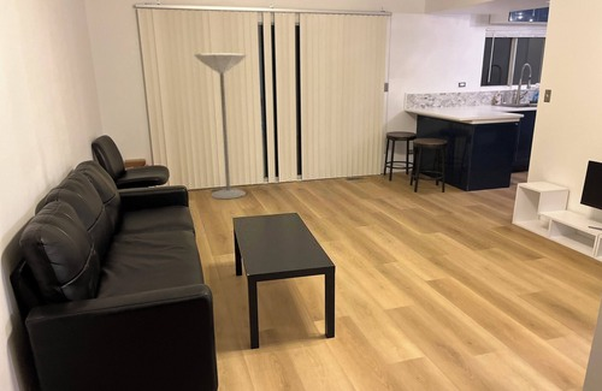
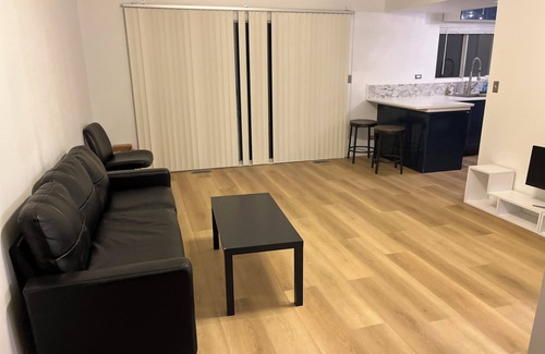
- floor lamp (224, 126)
